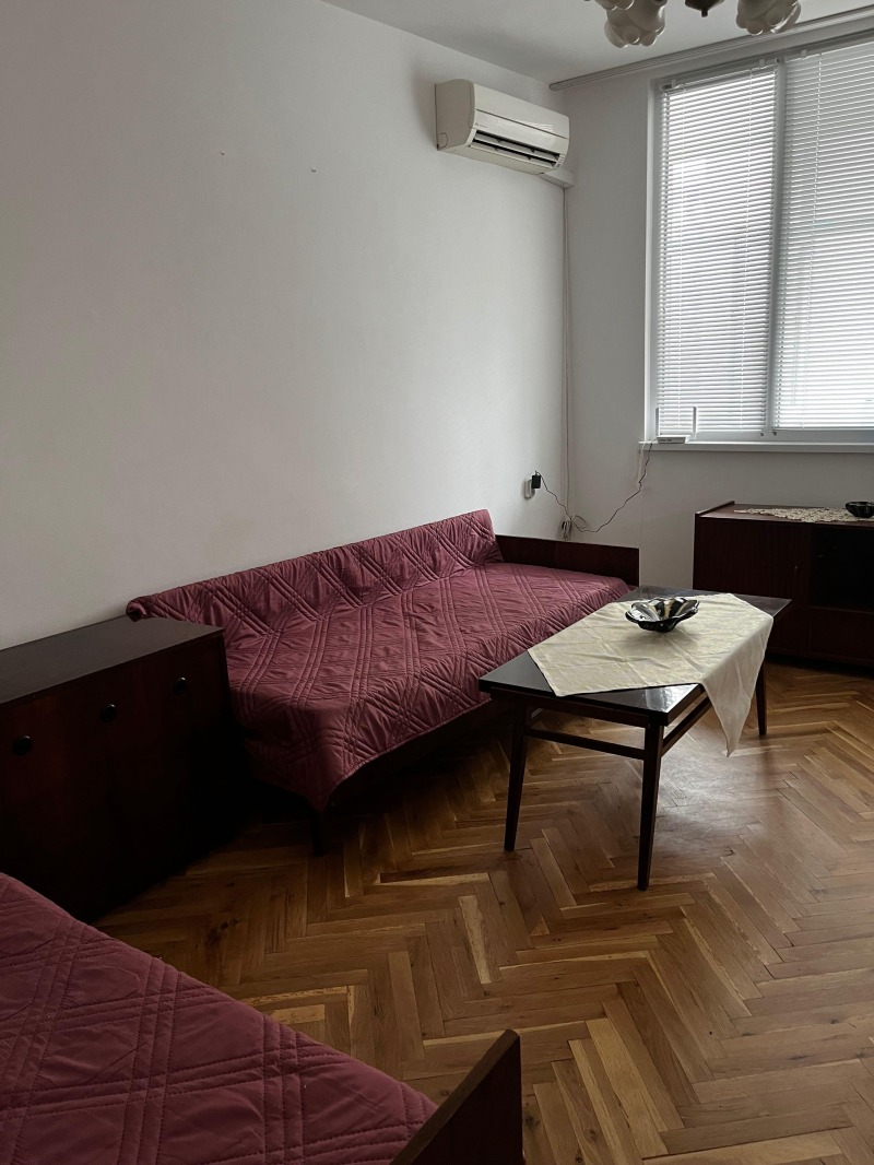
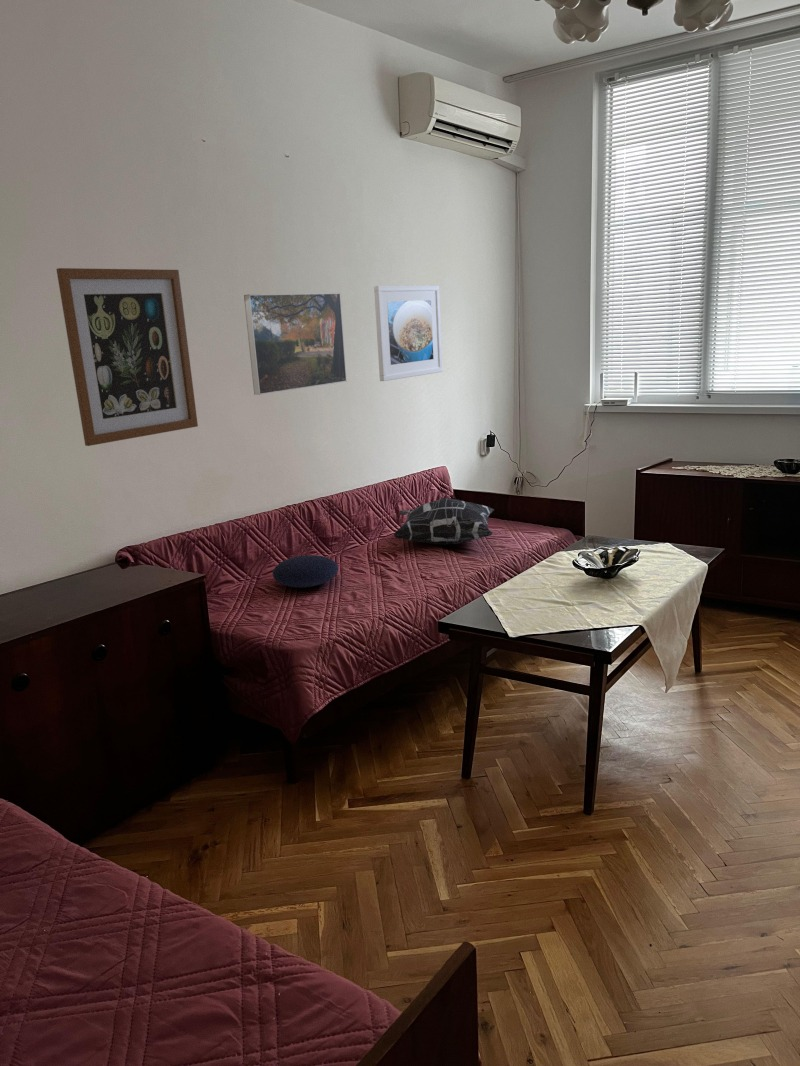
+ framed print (410, 331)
+ decorative pillow (443, 521)
+ wall art (133, 354)
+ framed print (299, 341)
+ cushion (305, 570)
